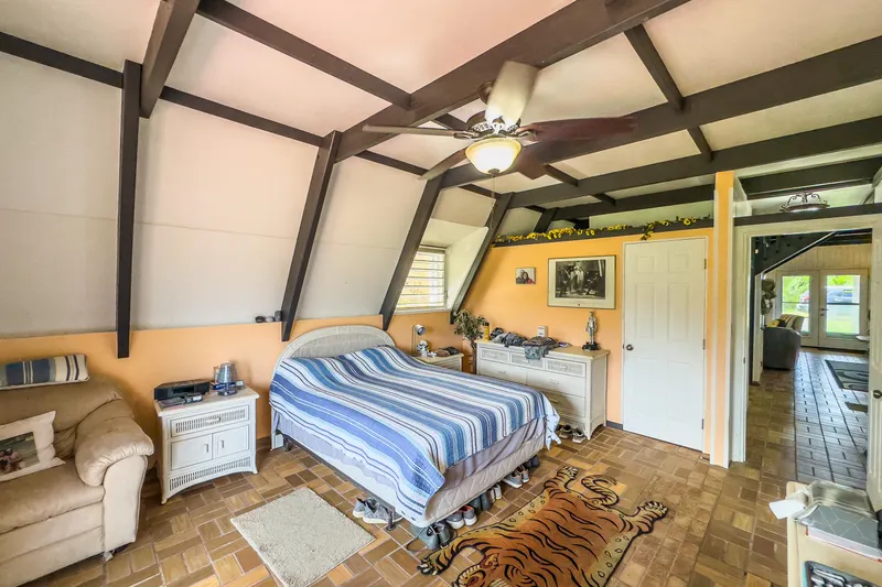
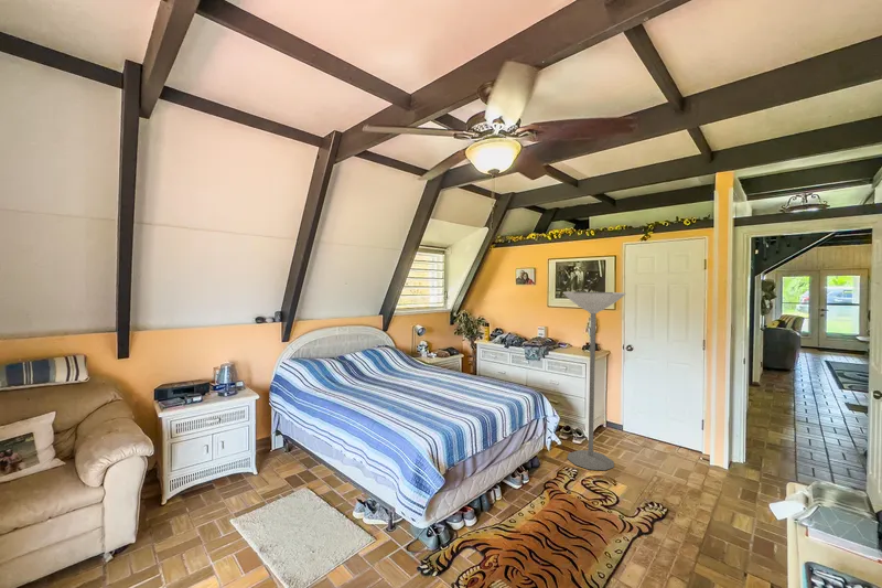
+ floor lamp (592, 376)
